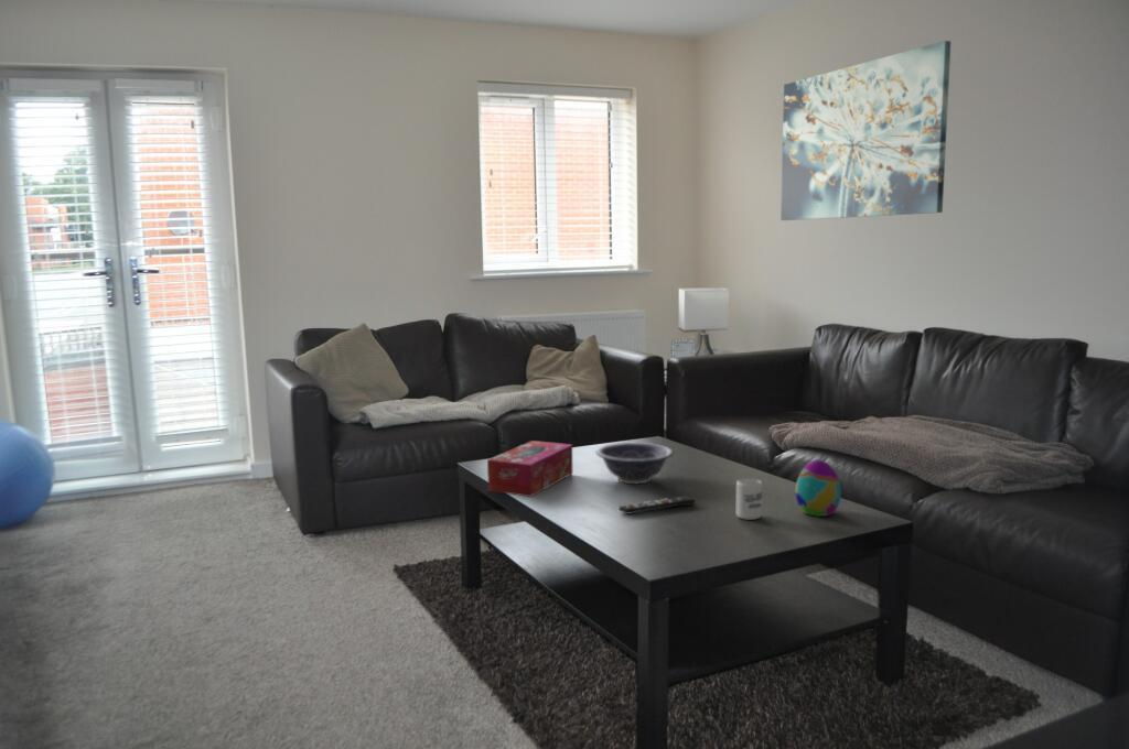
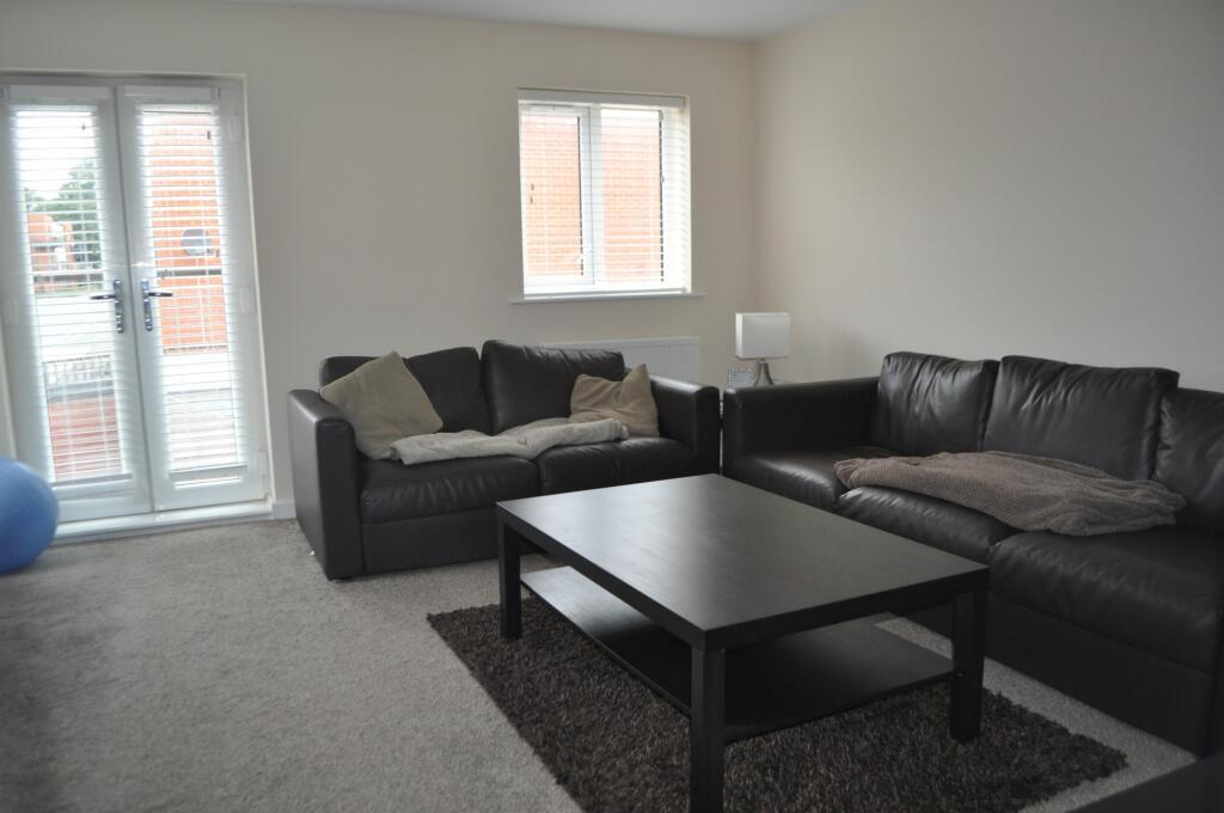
- wall art (854, 142)
- tissue box (531, 467)
- decorative bowl (634, 465)
- decorative egg (818, 486)
- cup (749, 499)
- remote control (657, 504)
